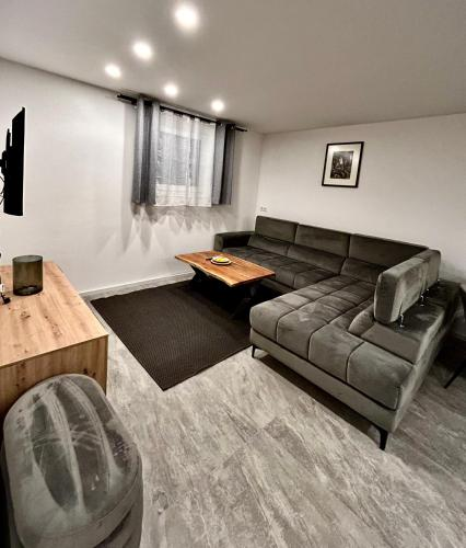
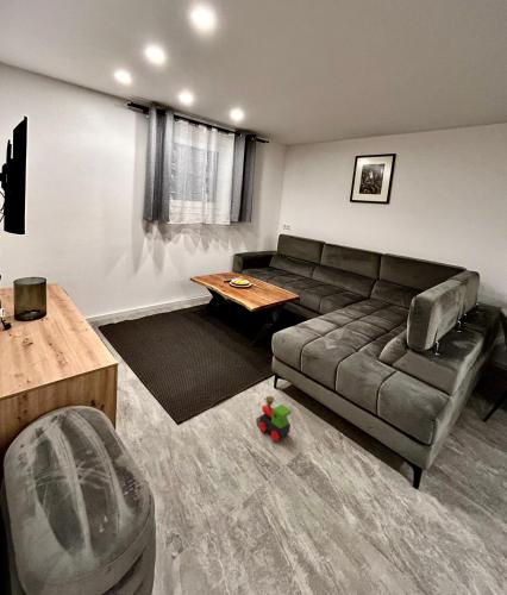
+ toy train (270, 414)
